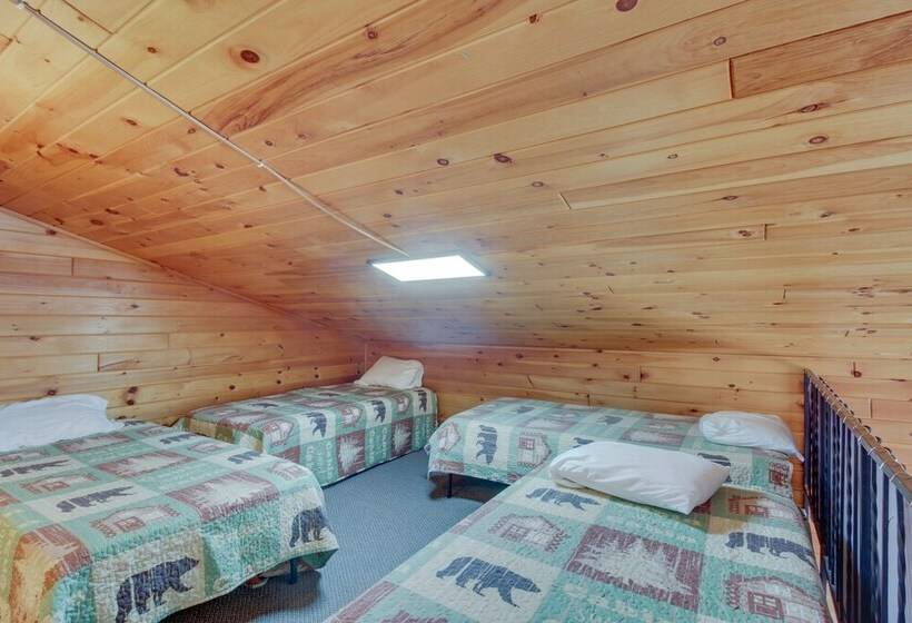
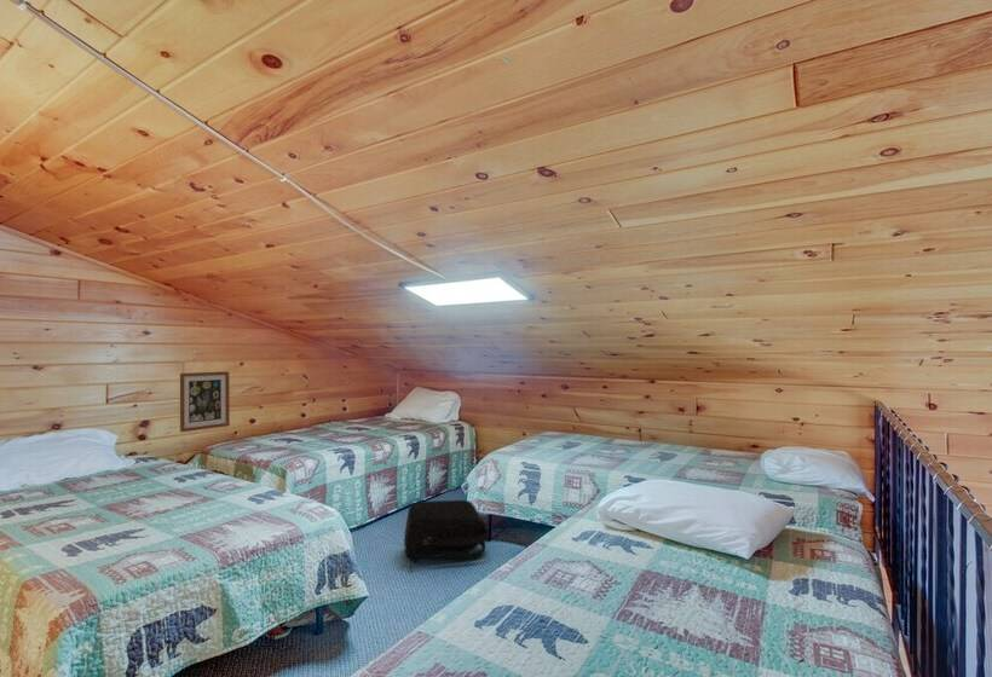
+ backpack (445, 530)
+ wall art (204, 400)
